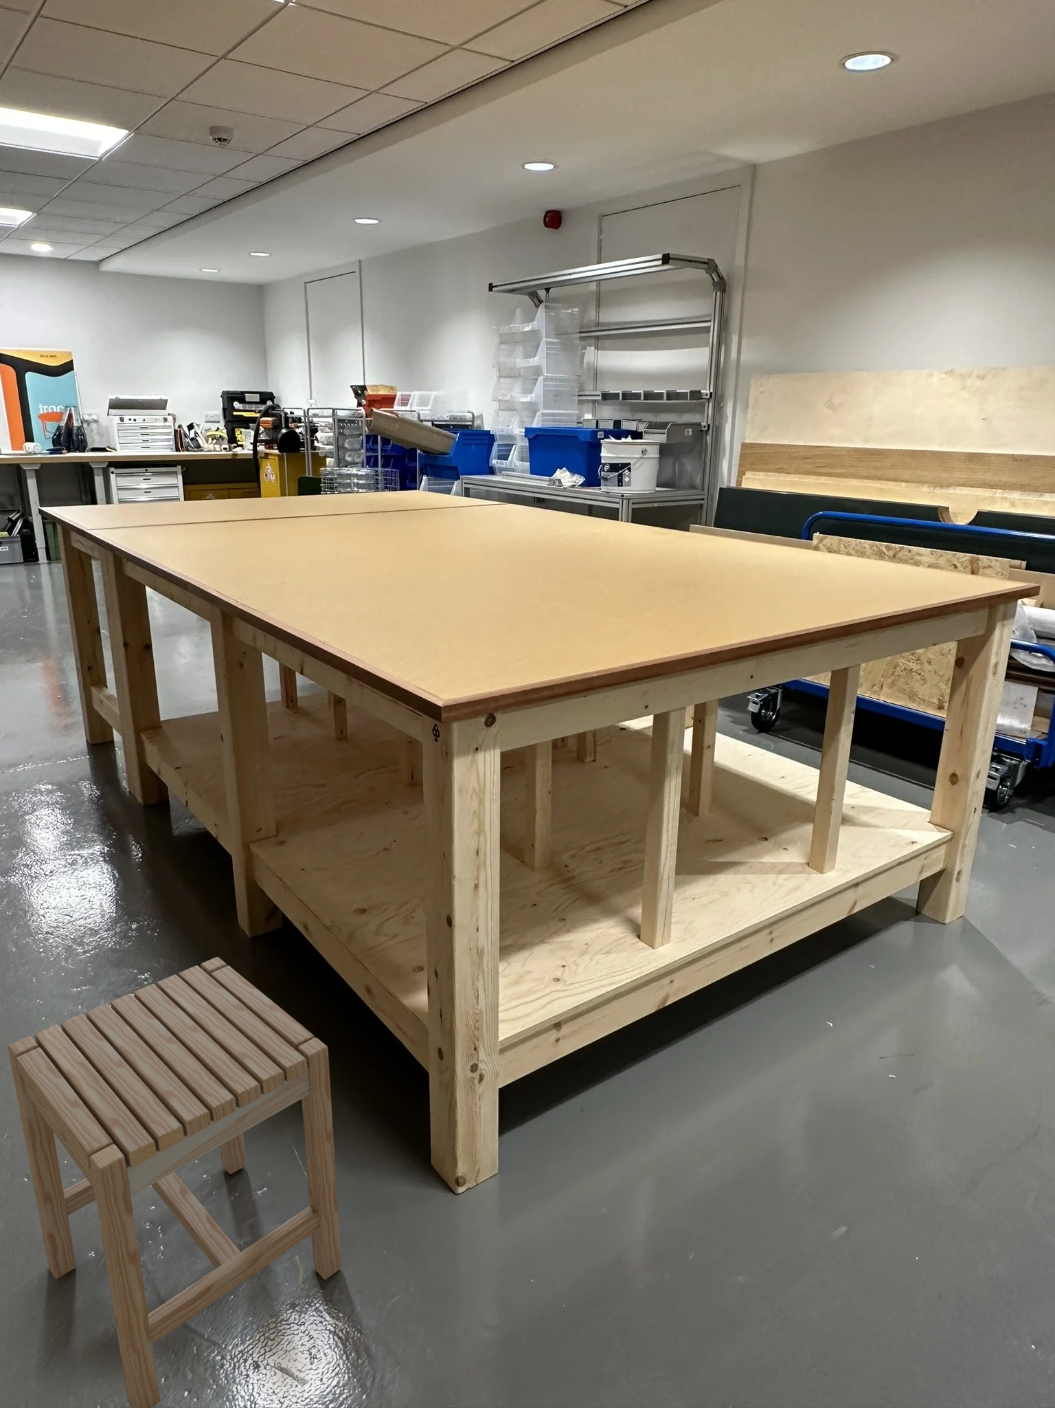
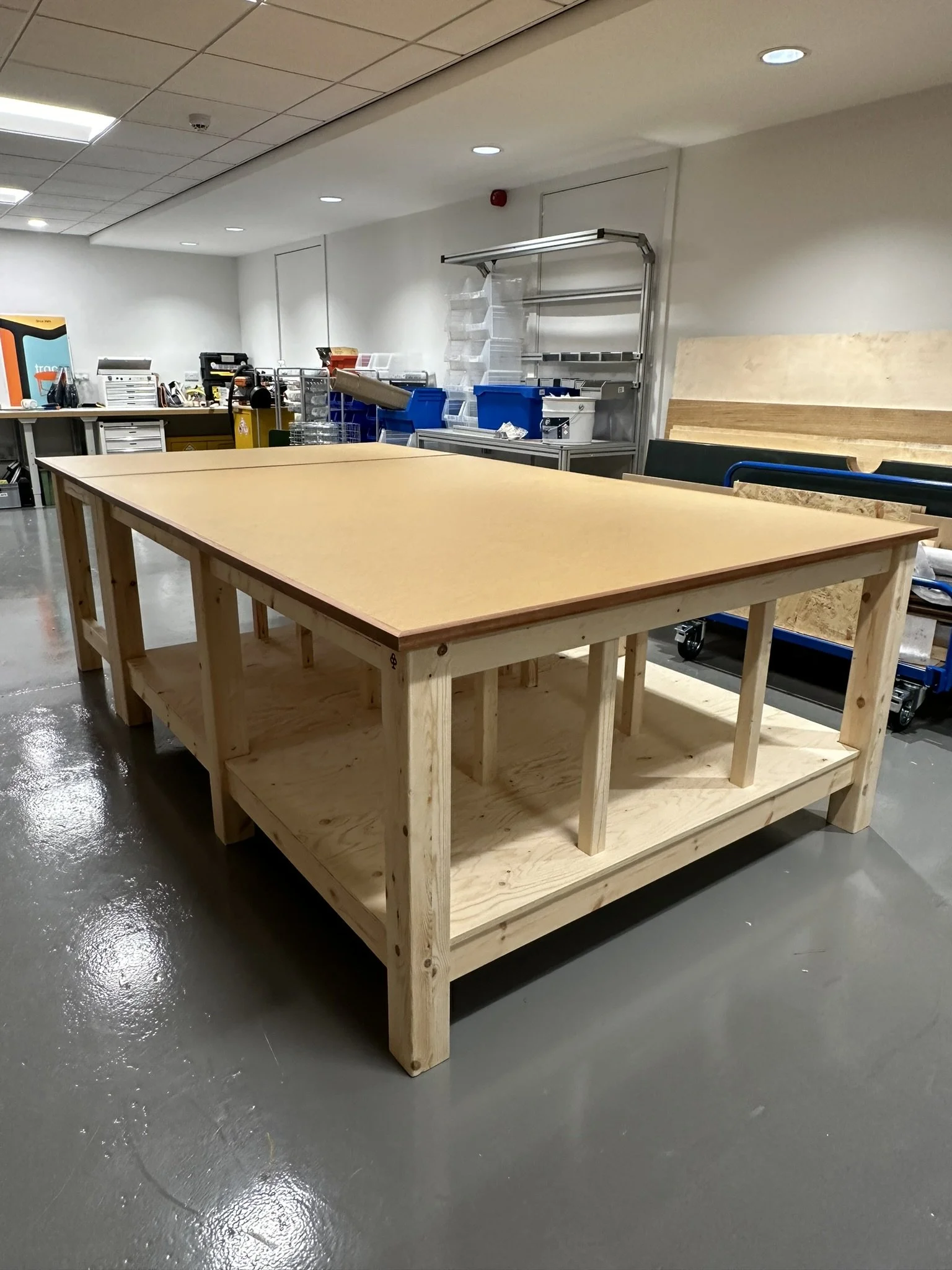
- stool (182, 1161)
